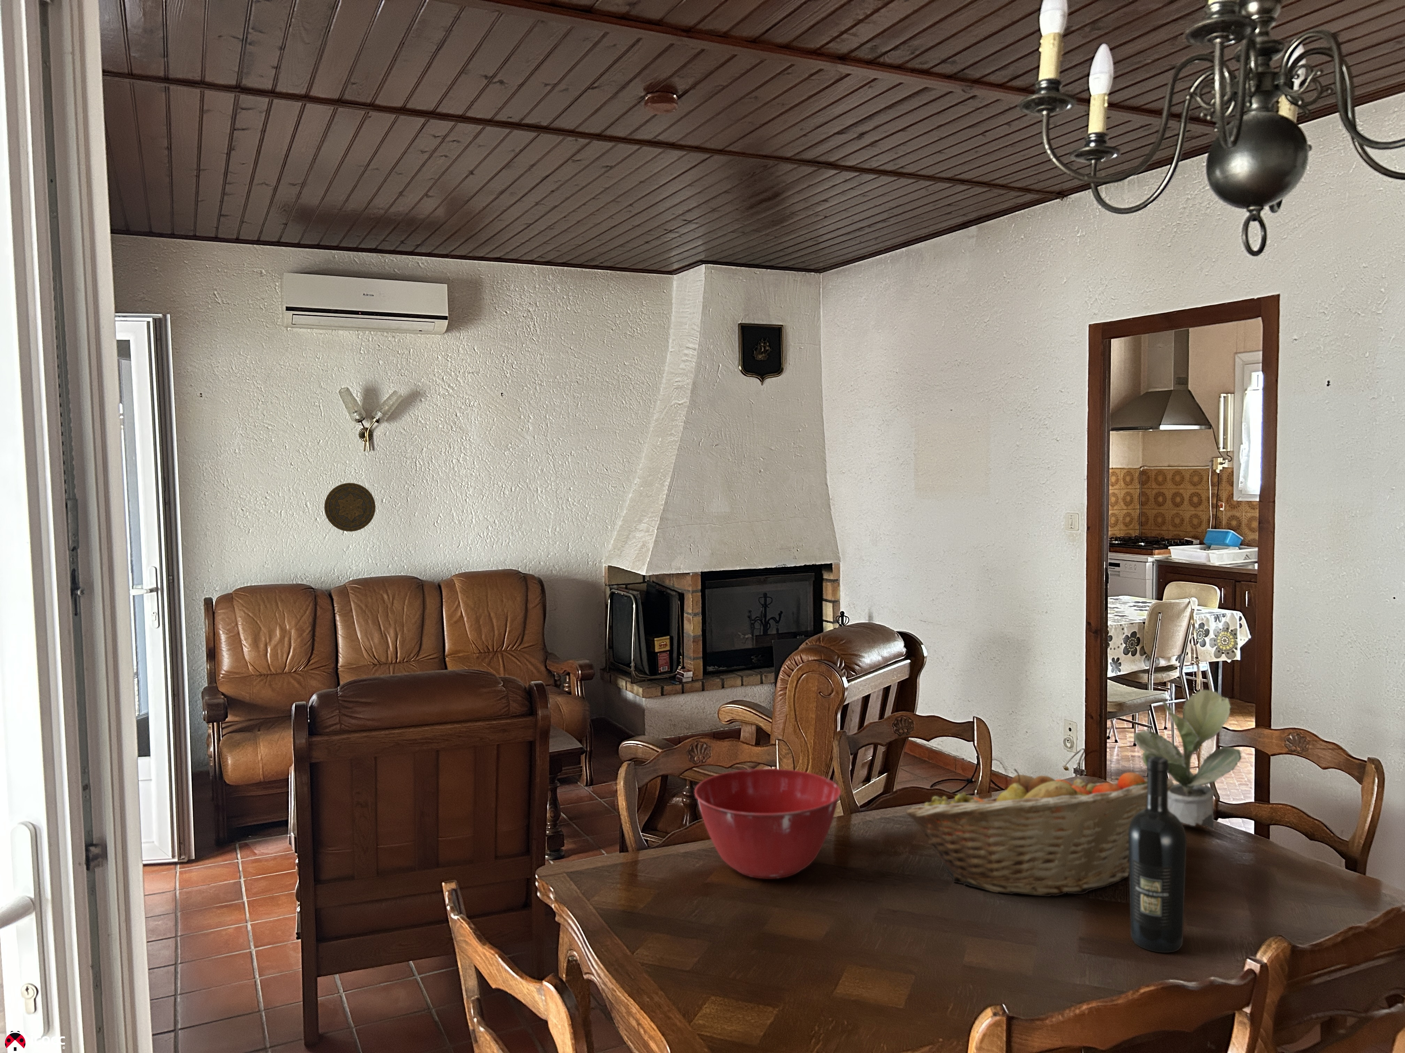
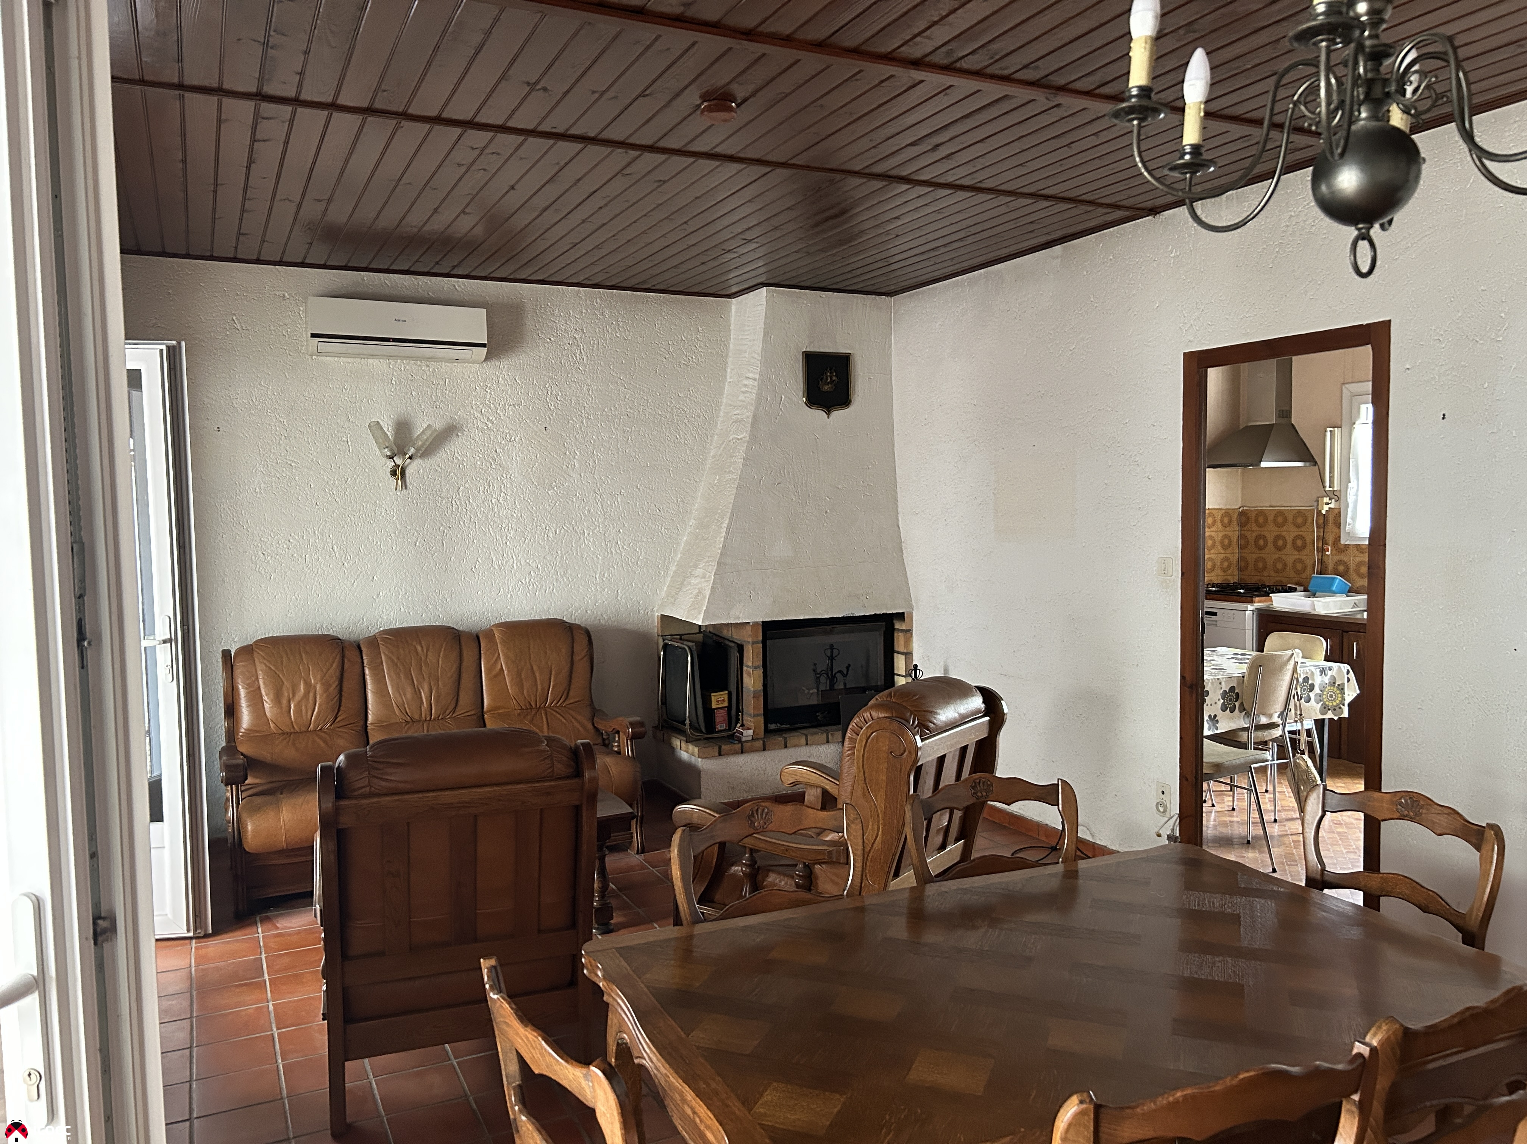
- fruit basket (1039, 819)
- wine bottle (1157, 851)
- potted plant (1179, 763)
- decorative plate (351, 507)
- mixing bowl (768, 827)
